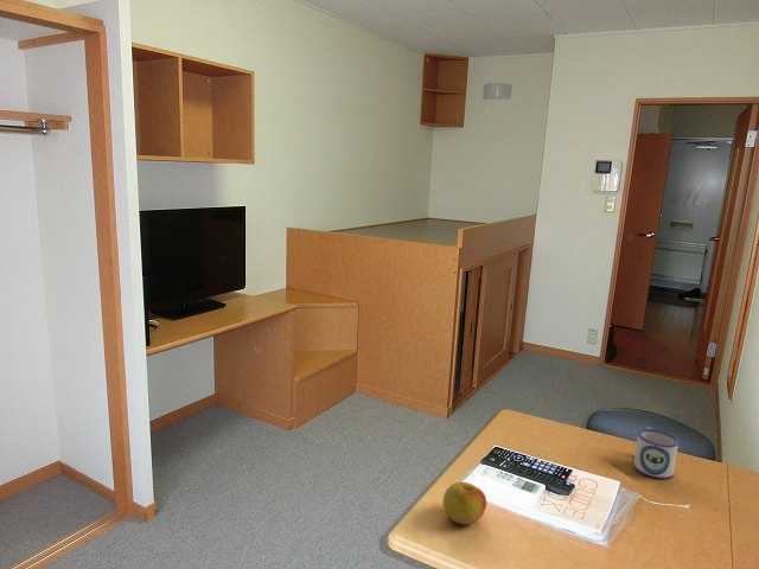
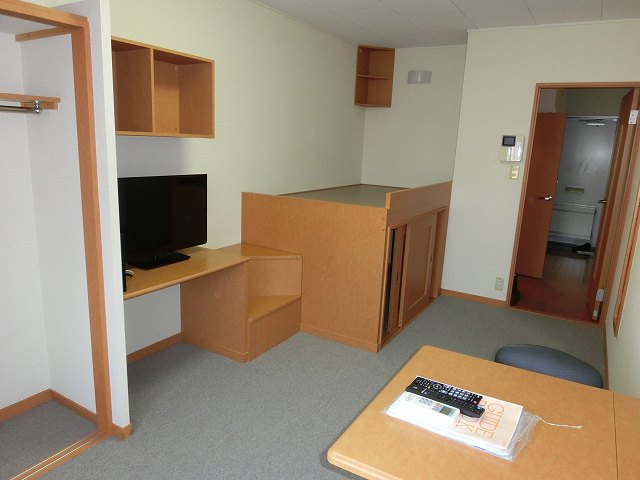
- mug (652, 449)
- apple (464, 501)
